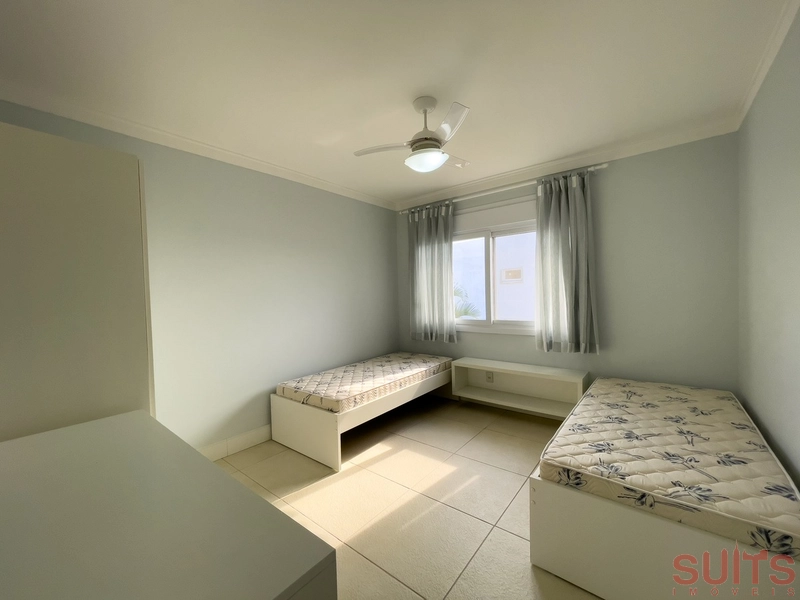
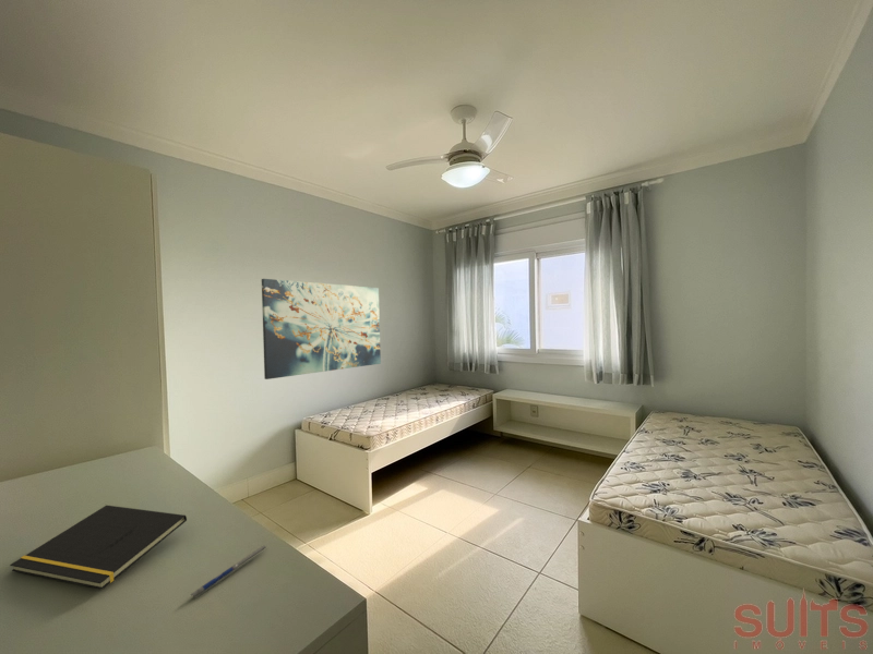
+ wall art (328, 327)
+ notepad (105, 541)
+ pen (232, 568)
